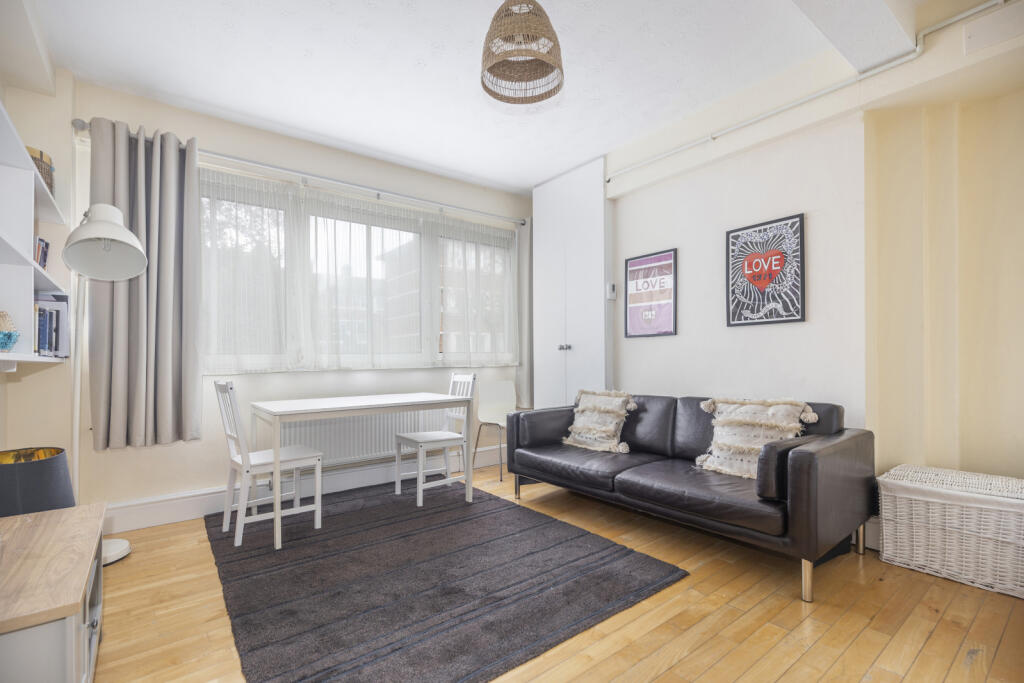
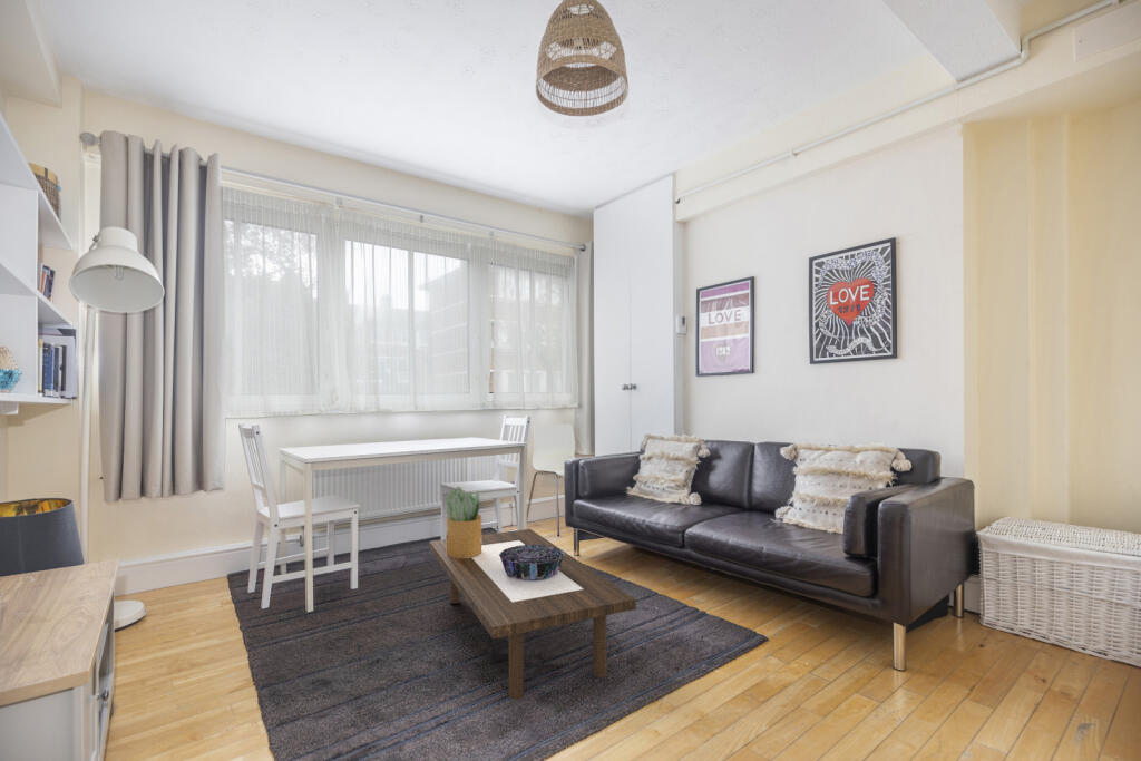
+ decorative bowl (532, 562)
+ coffee table (516, 598)
+ potted plant (464, 520)
